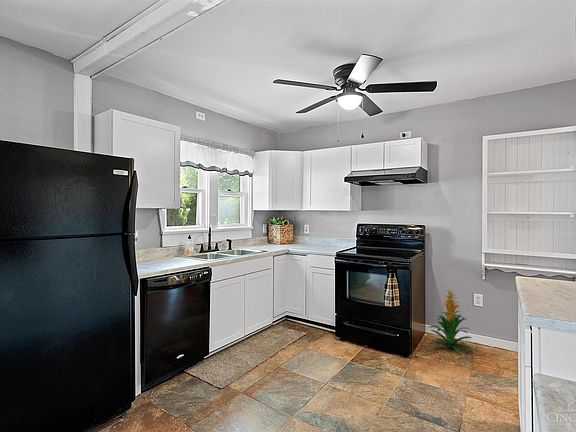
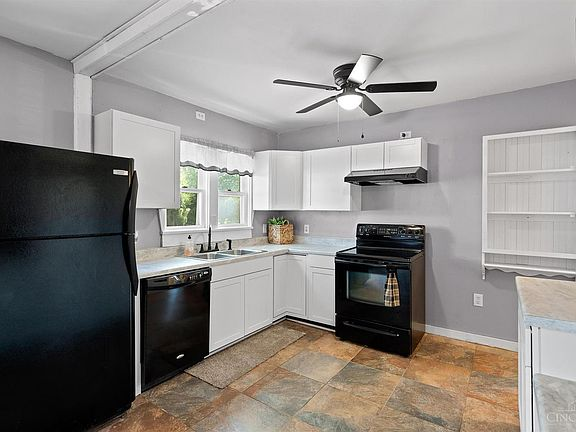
- indoor plant (450, 316)
